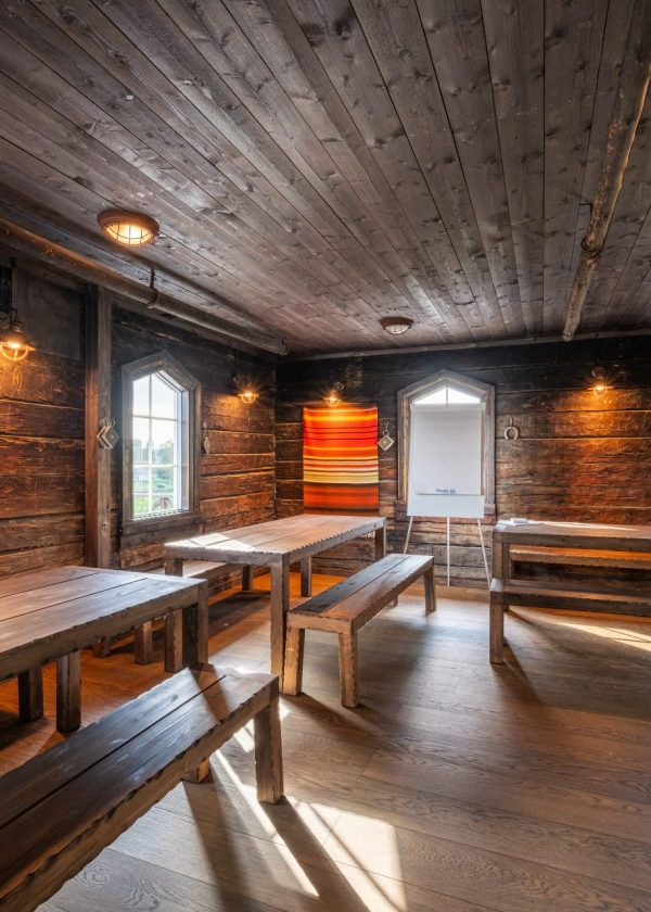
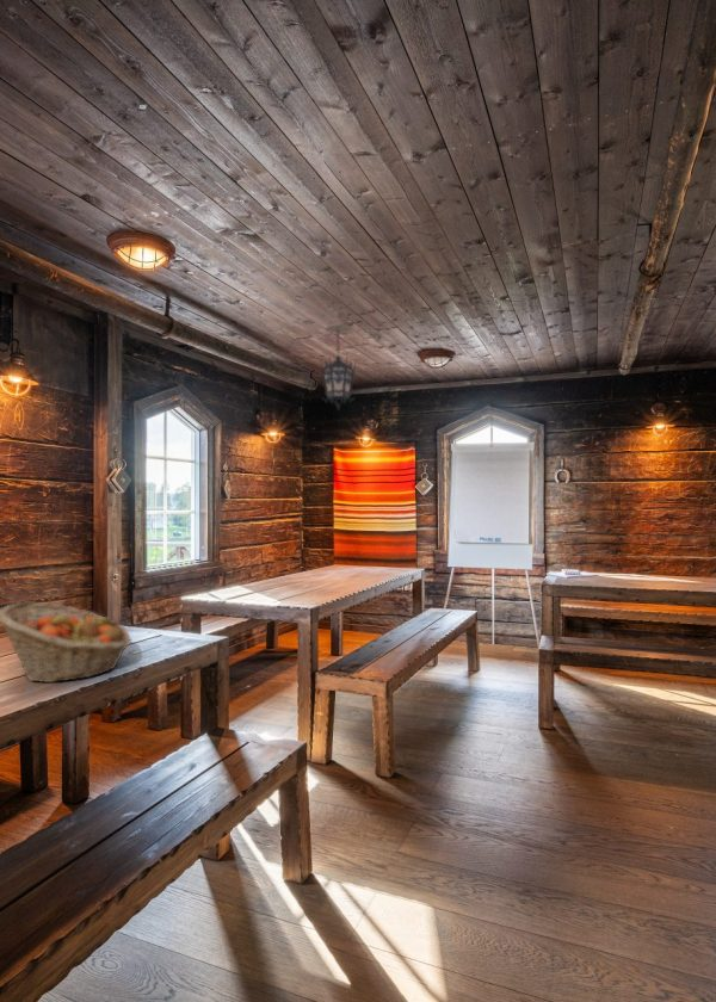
+ hanging lantern (338, 369)
+ fruit basket (67, 636)
